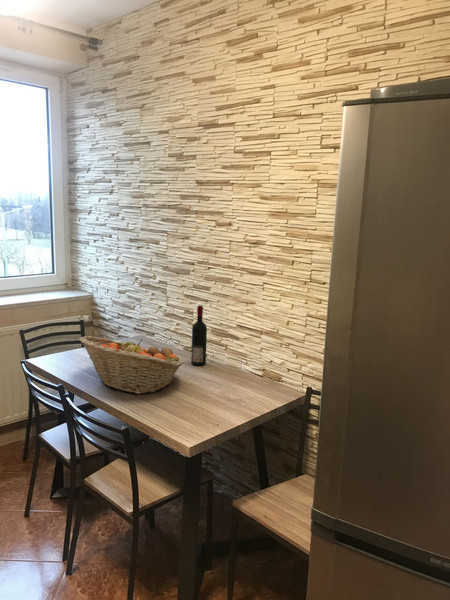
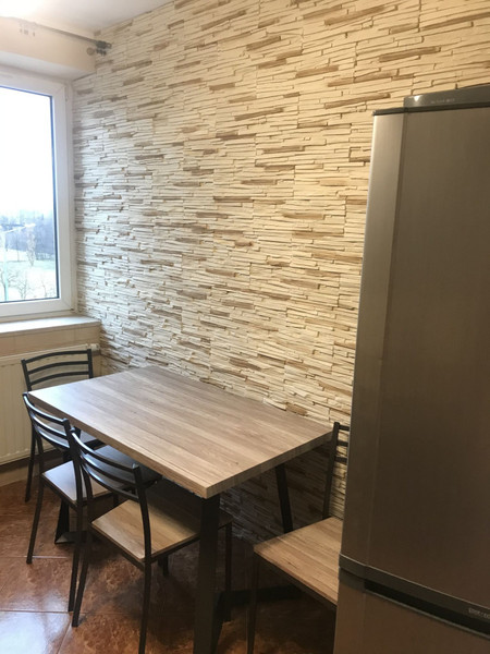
- alcohol (199, 335)
- fruit basket (131, 358)
